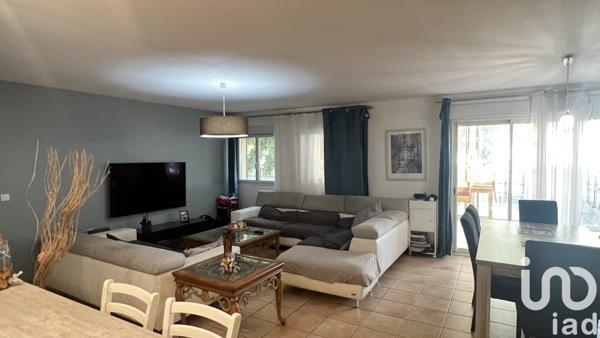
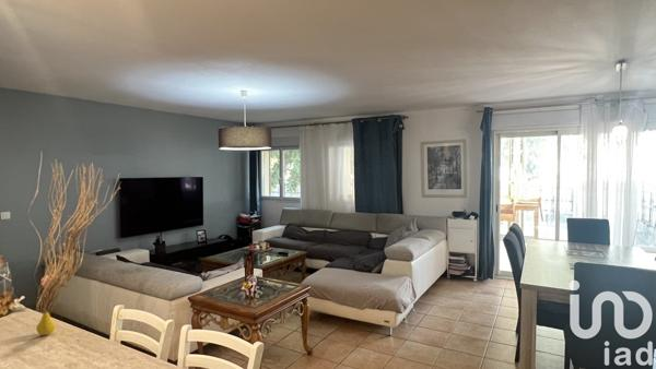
+ fruit (46, 320)
